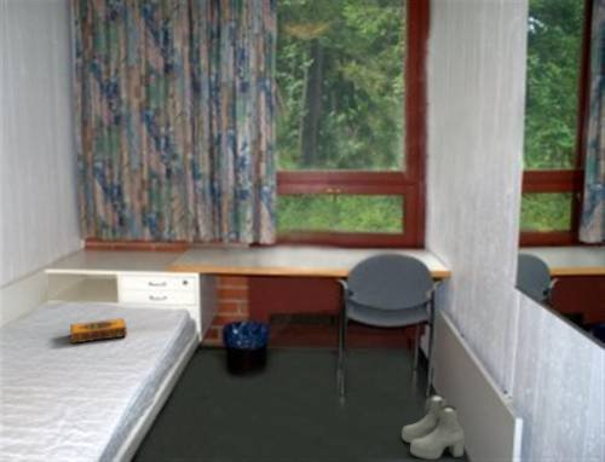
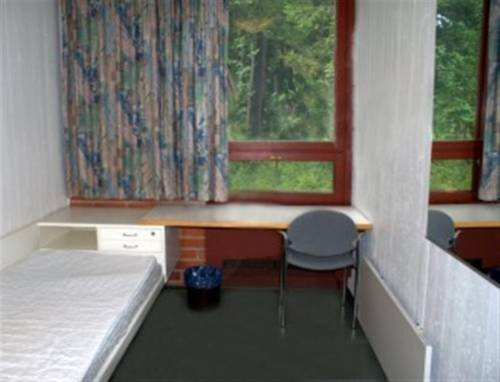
- hardback book (98, 330)
- boots (432, 425)
